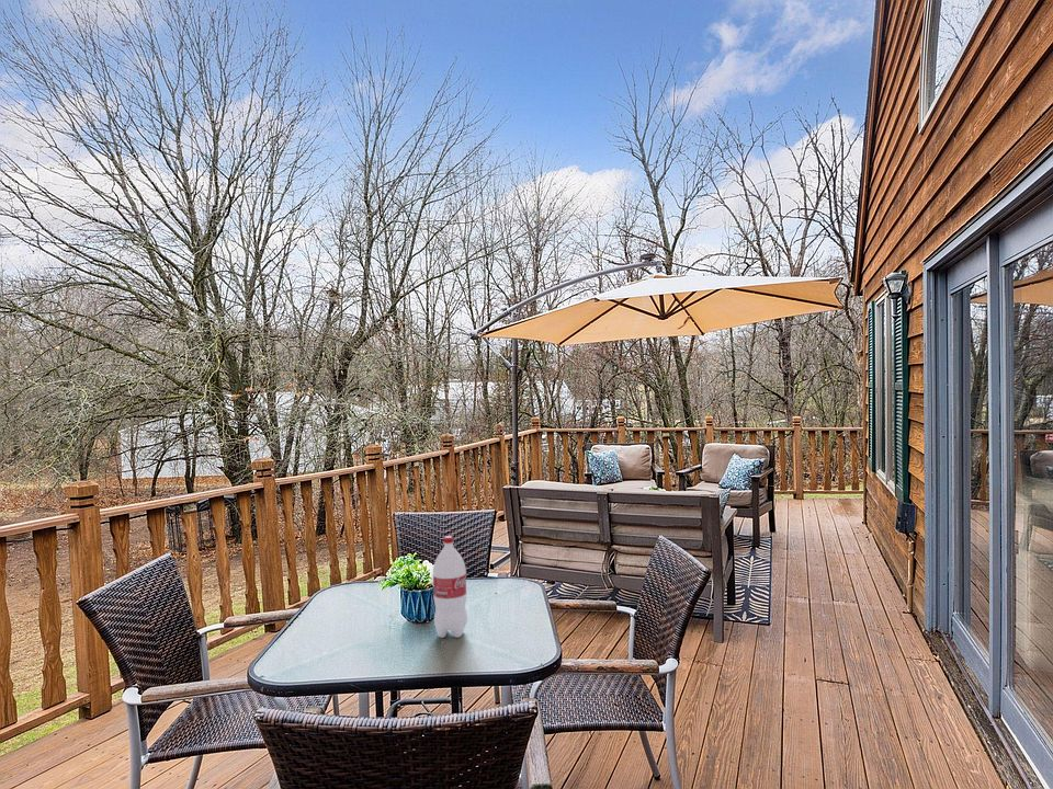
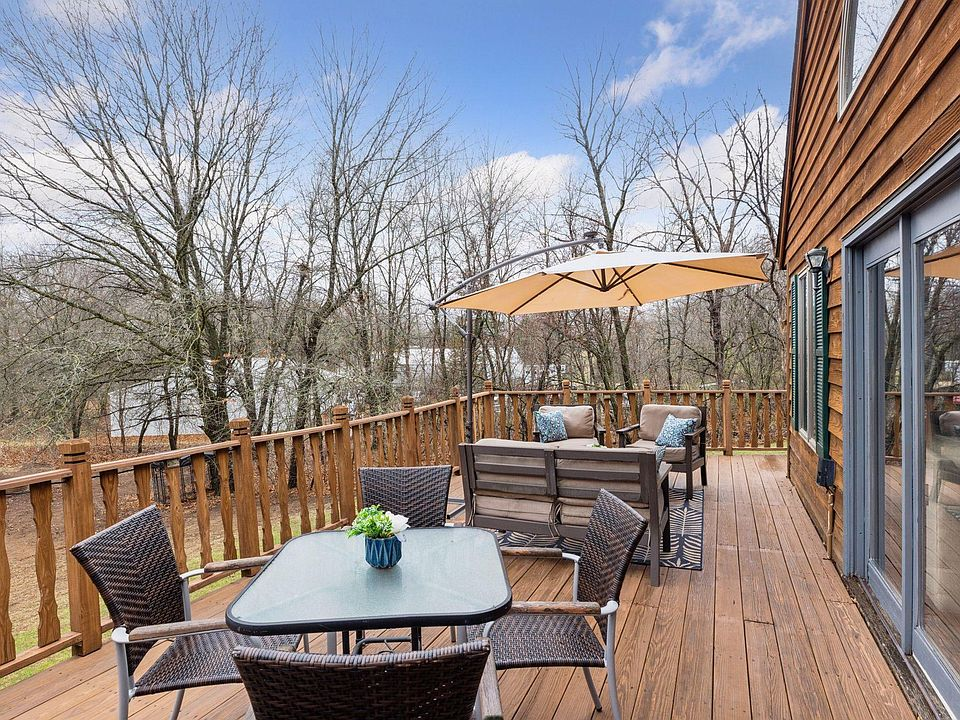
- bottle (450, 585)
